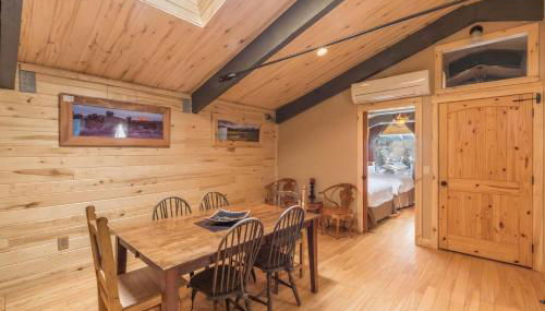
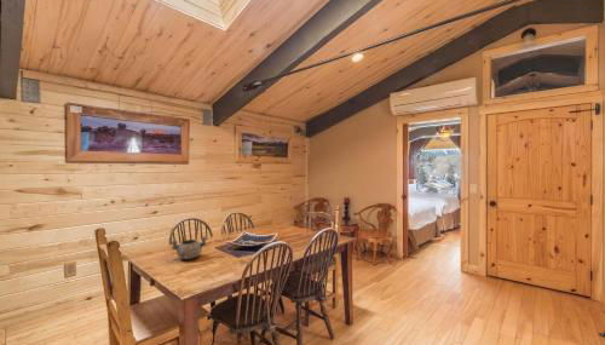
+ decorative bowl (189, 247)
